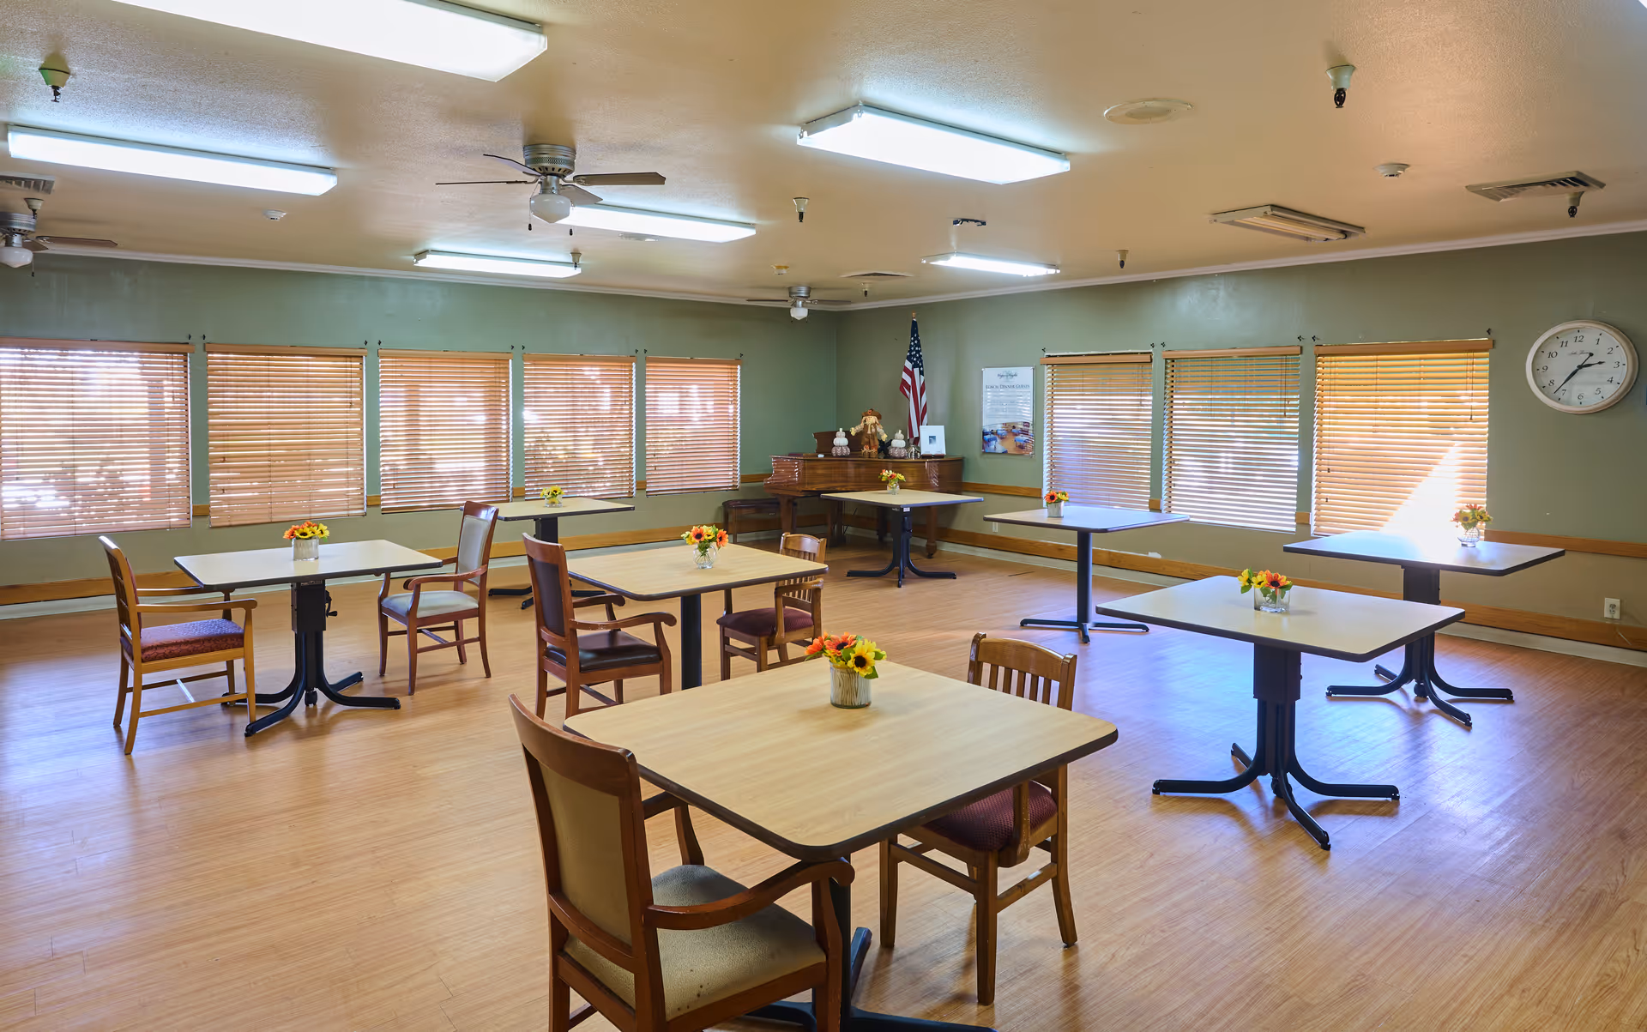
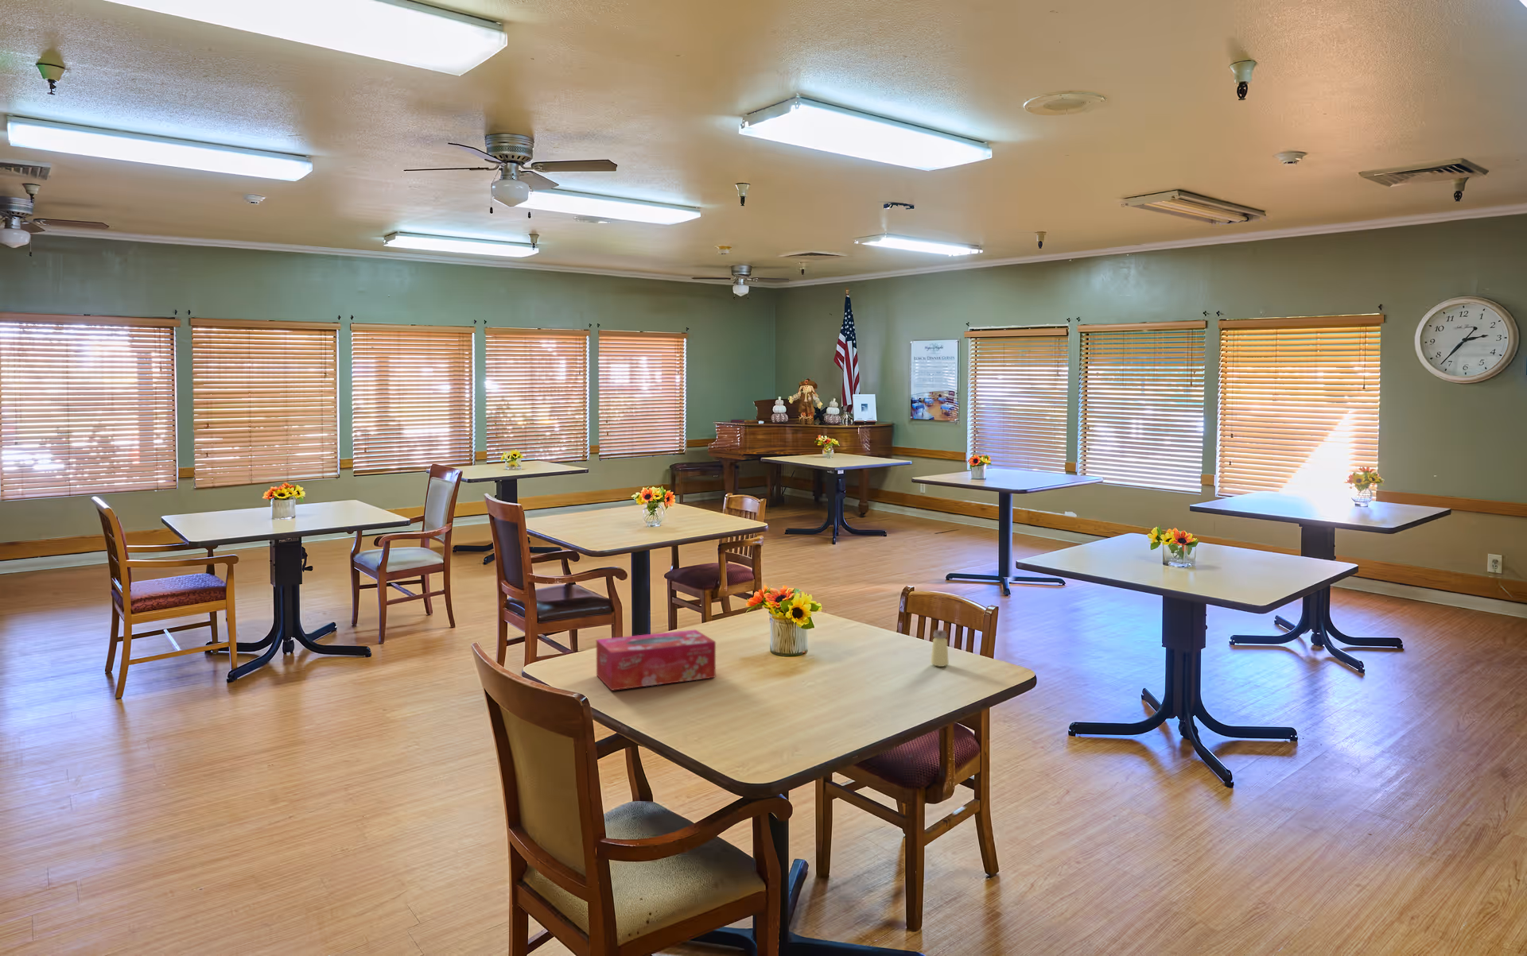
+ tissue box (656, 658)
+ saltshaker (940, 647)
